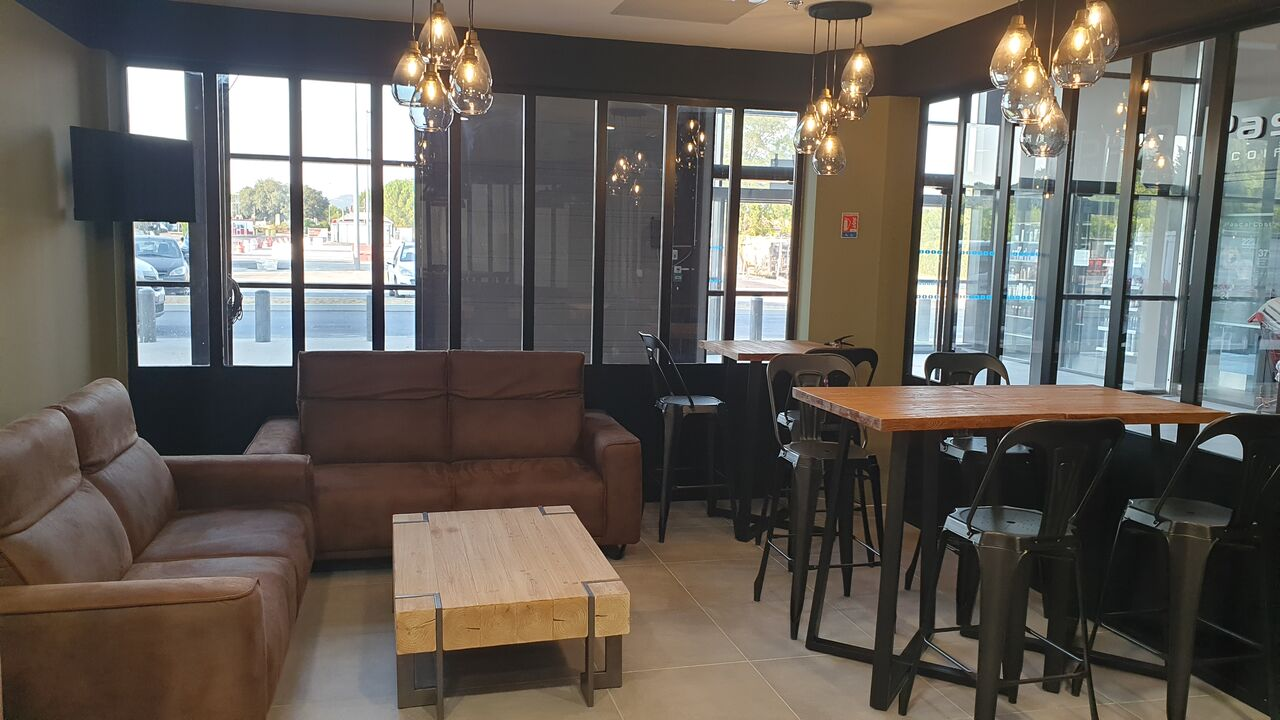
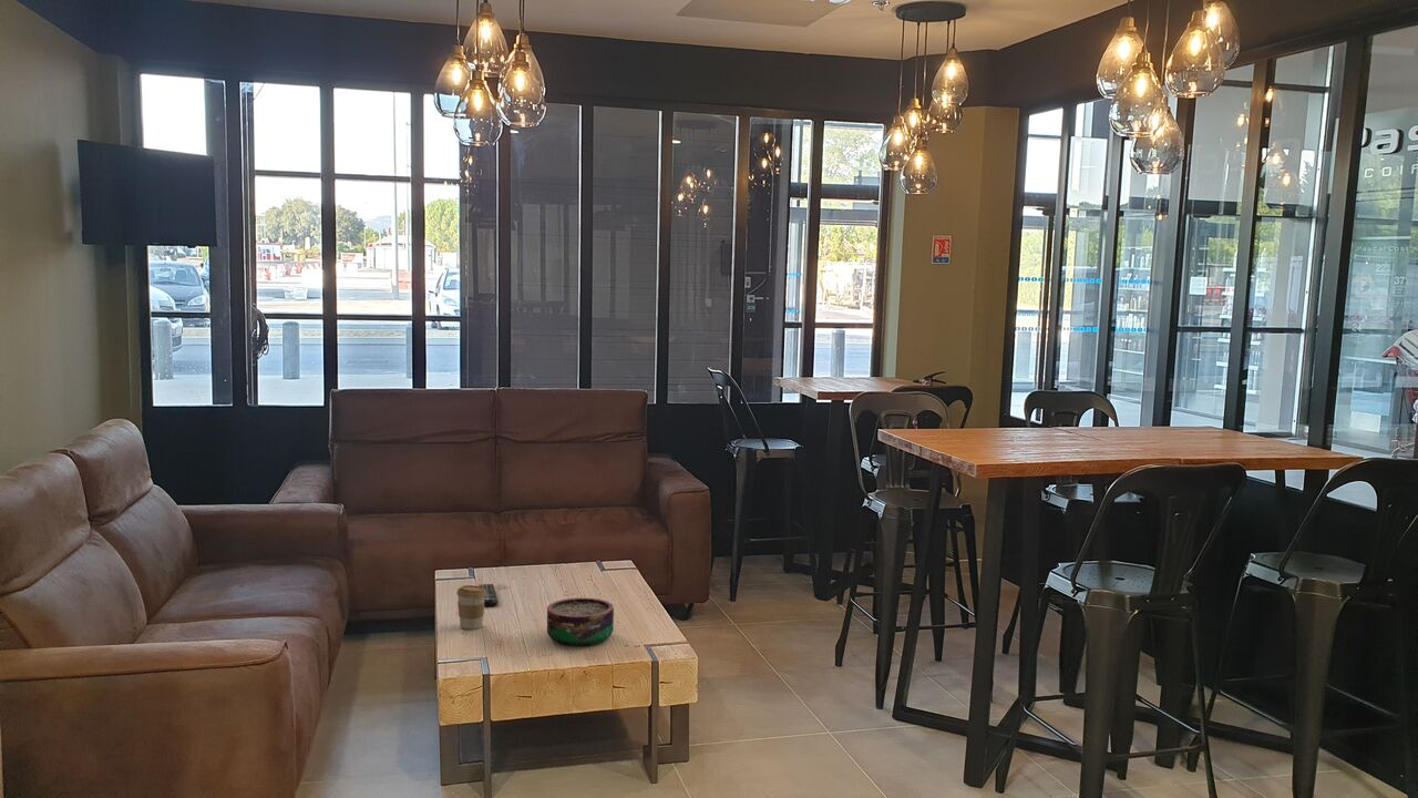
+ remote control (487, 594)
+ coffee cup (471, 605)
+ bowl (579, 622)
